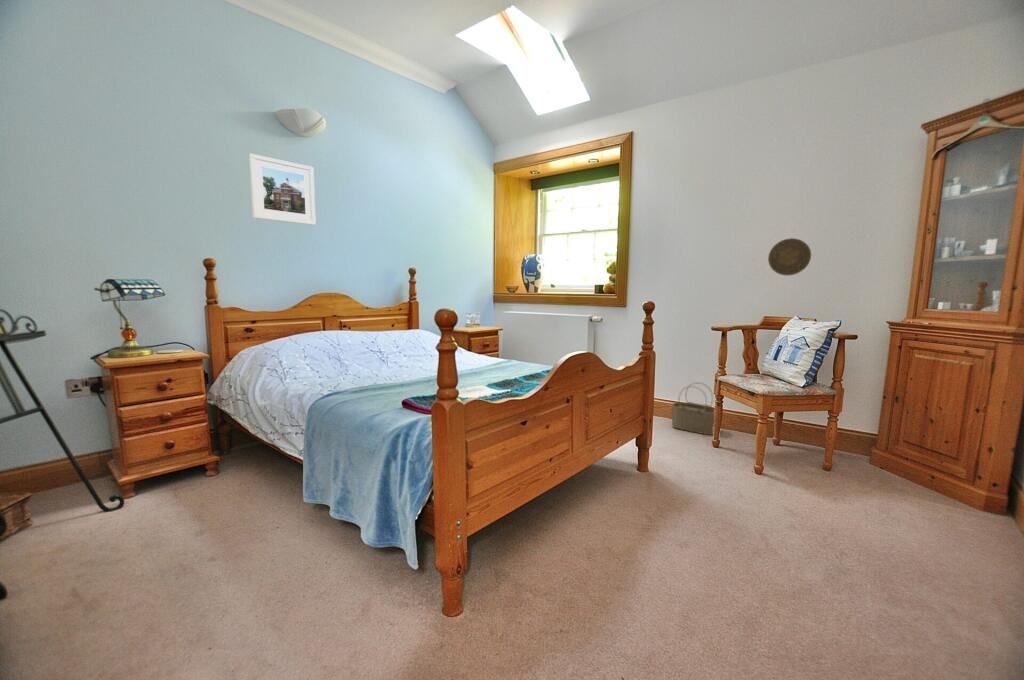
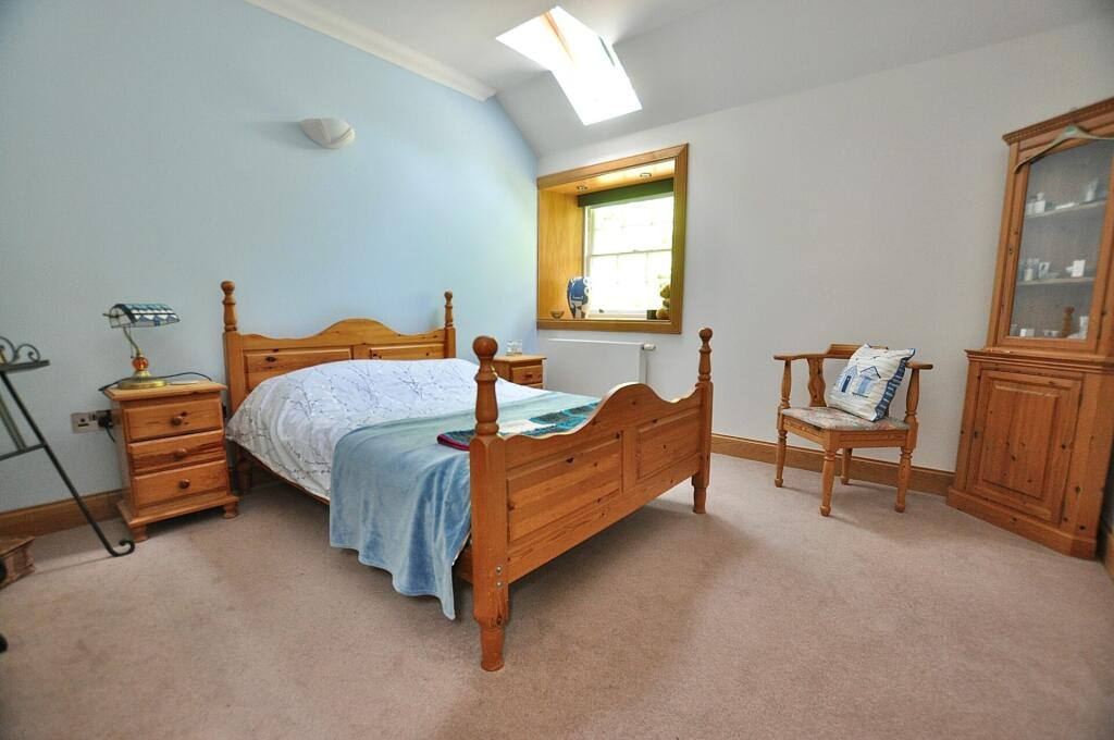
- decorative plate (788, 256)
- wicker basket (695, 407)
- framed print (284, 191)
